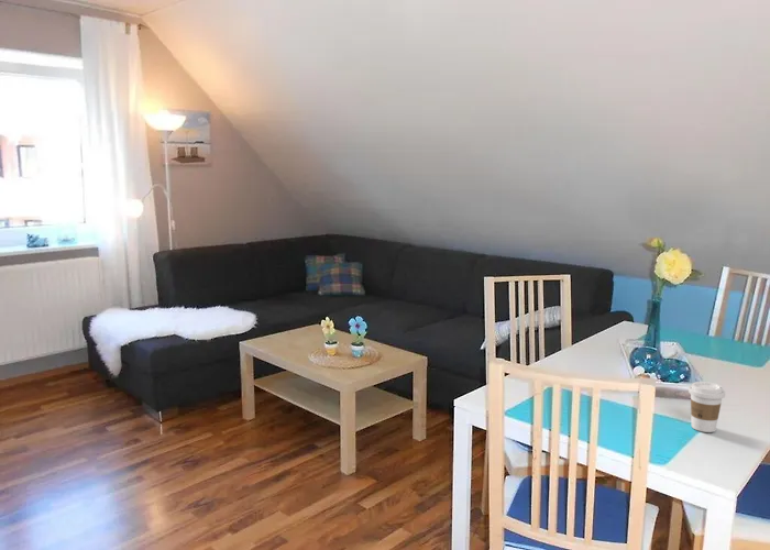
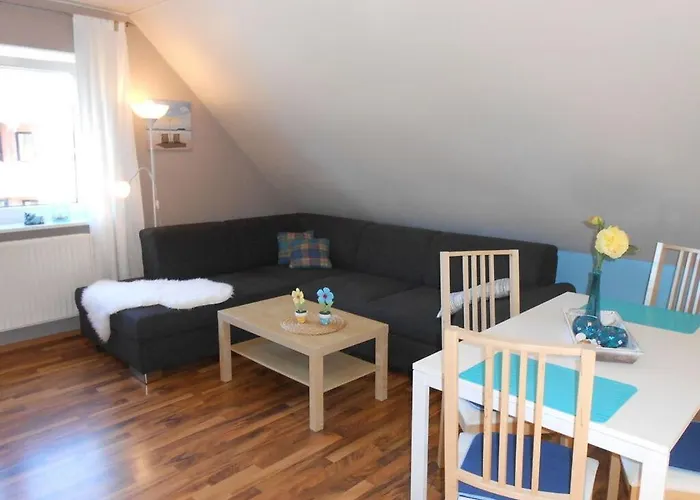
- coffee cup (705, 406)
